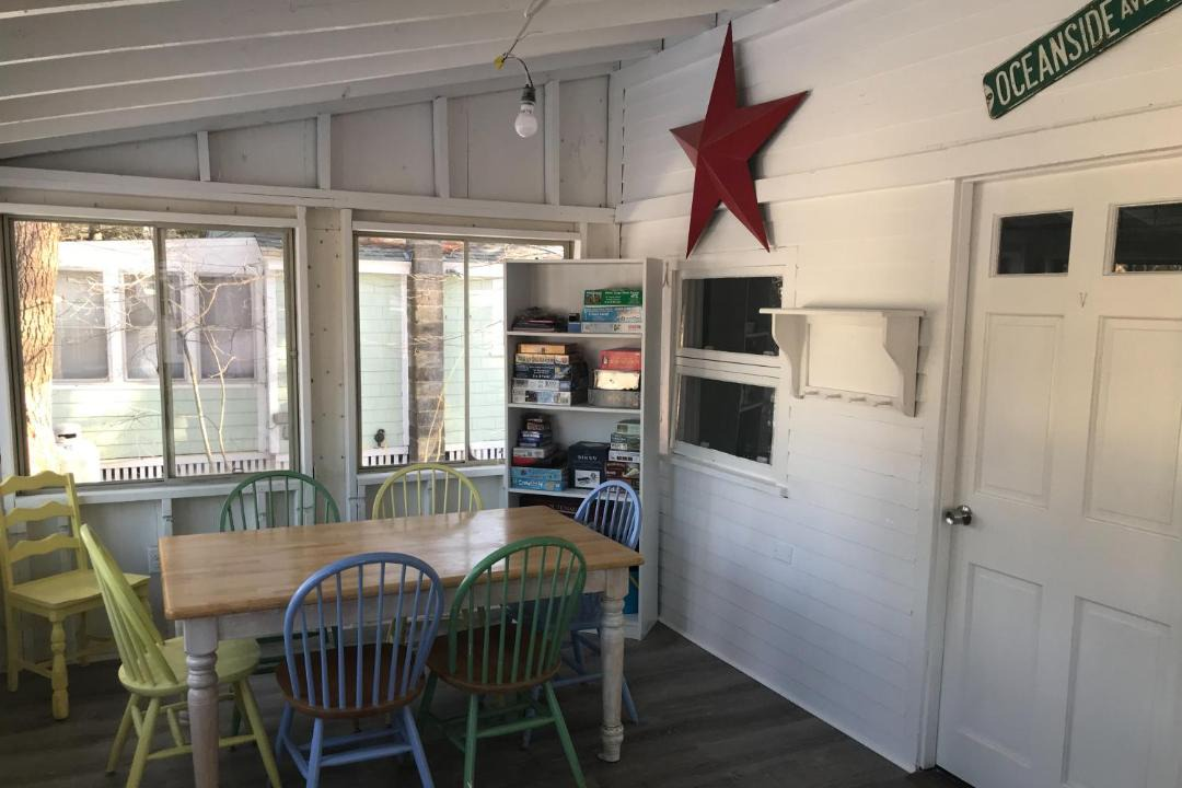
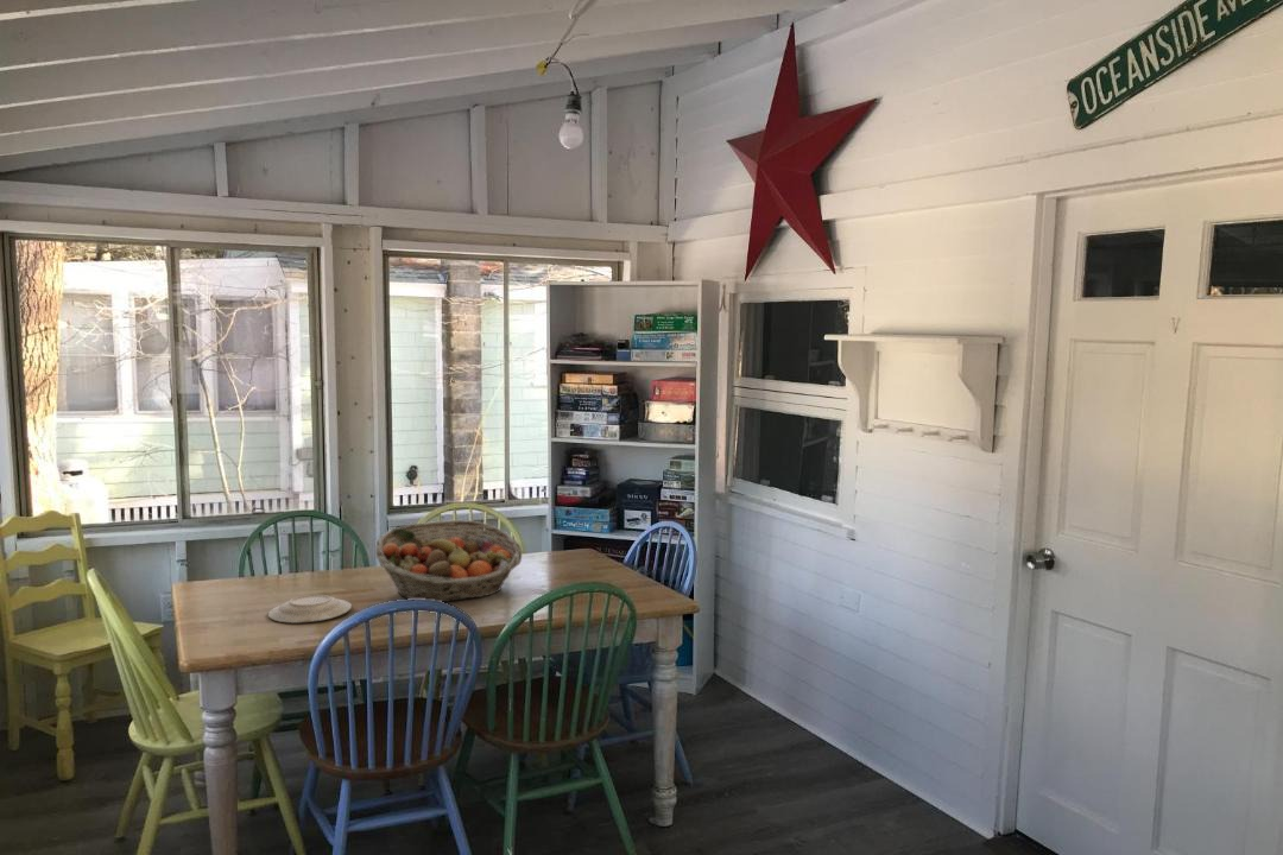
+ fruit basket (449, 559)
+ plate (310, 604)
